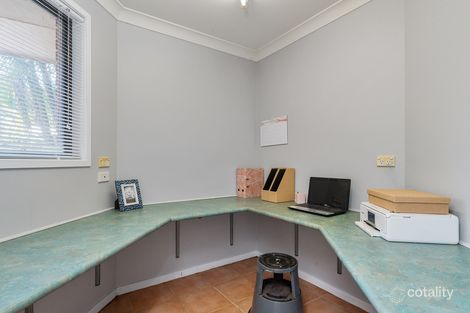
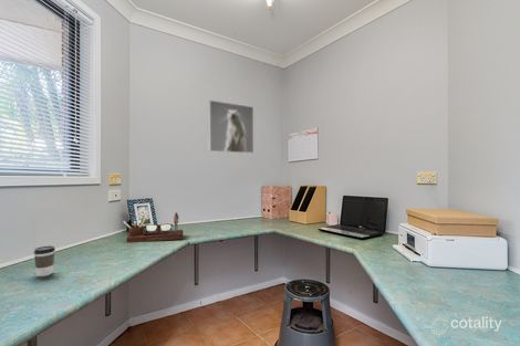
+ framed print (231, 127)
+ desk organizer (154, 226)
+ coffee cup (44, 261)
